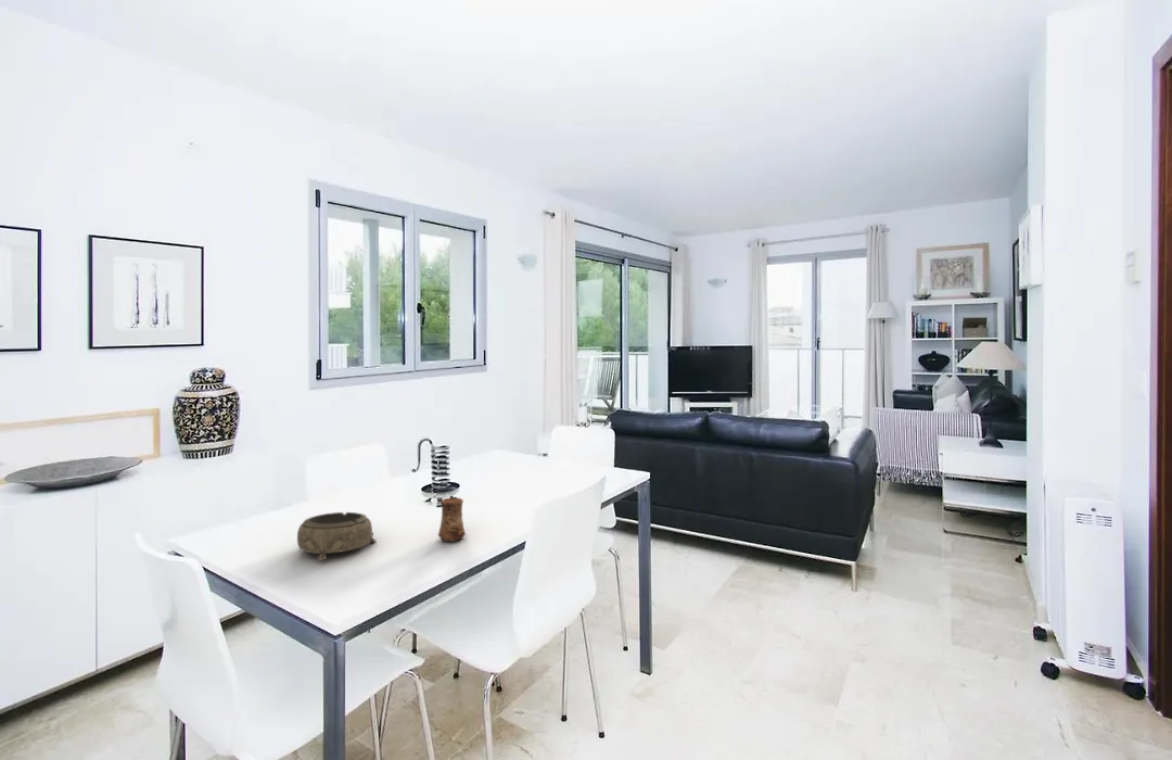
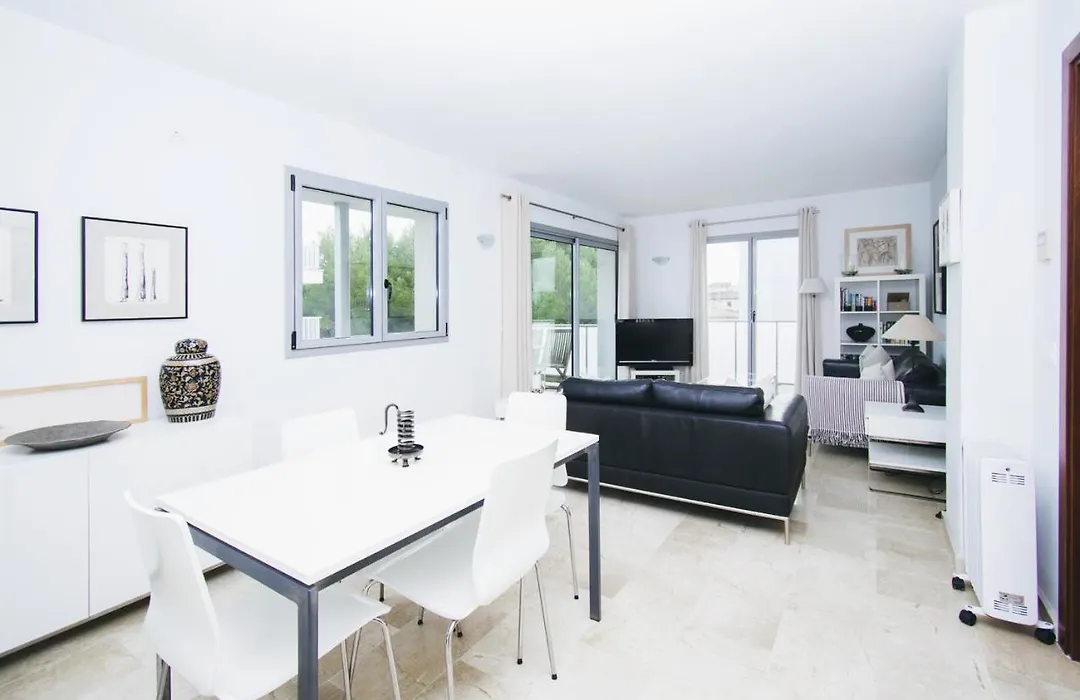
- decorative bowl (333, 533)
- cup (451, 519)
